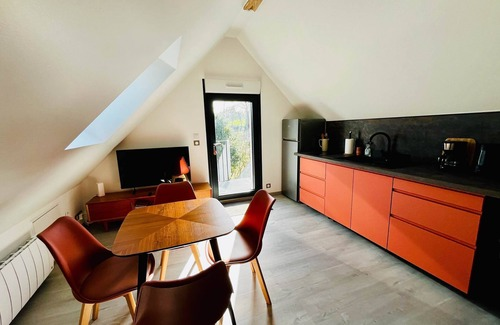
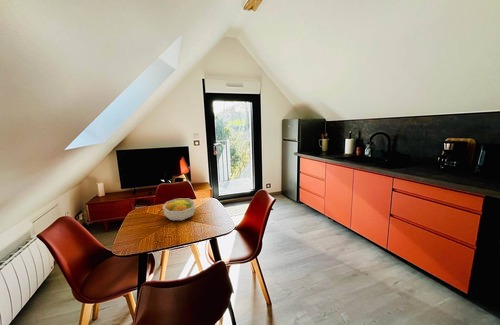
+ fruit bowl (179, 207)
